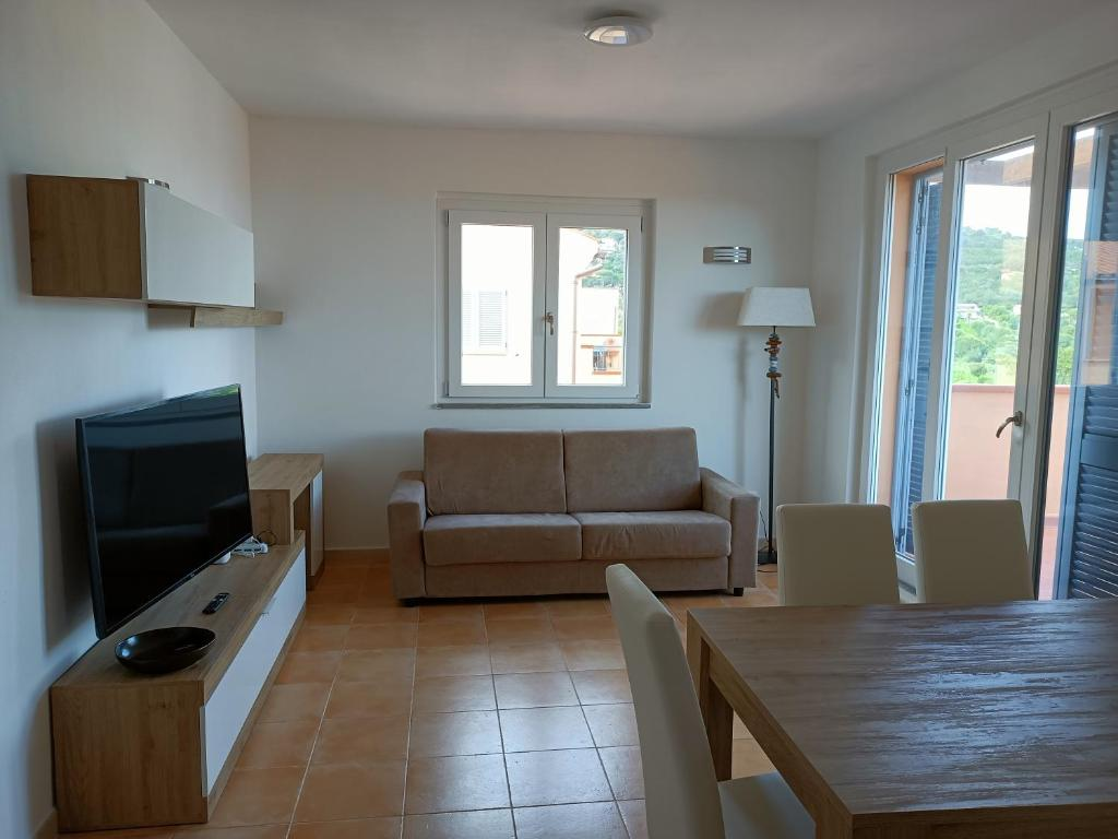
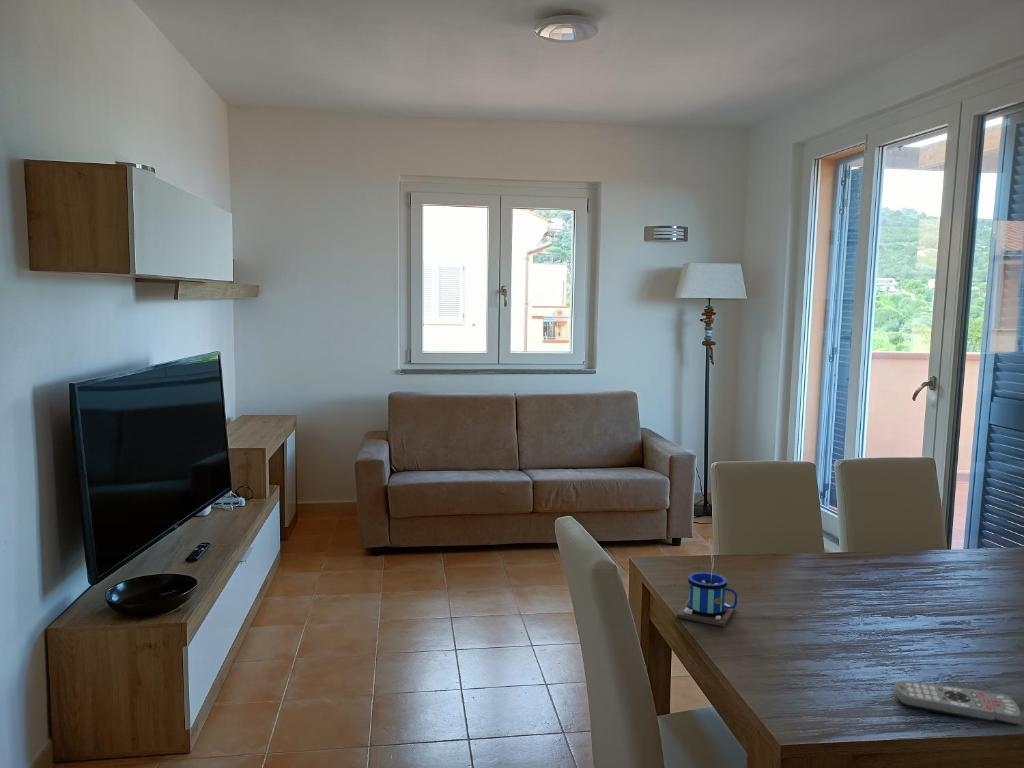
+ remote control (954, 701)
+ mug (711, 576)
